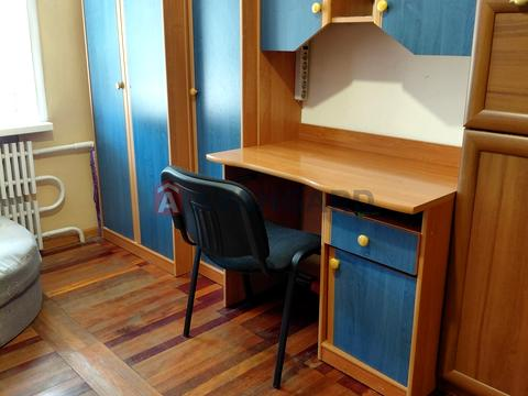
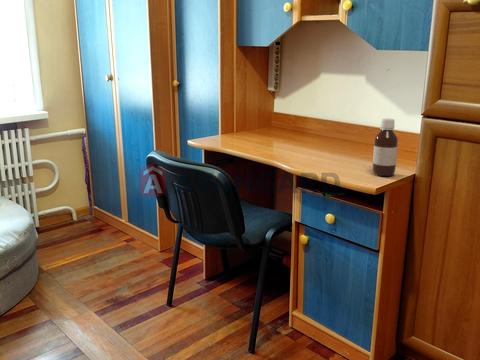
+ bottle (385, 147)
